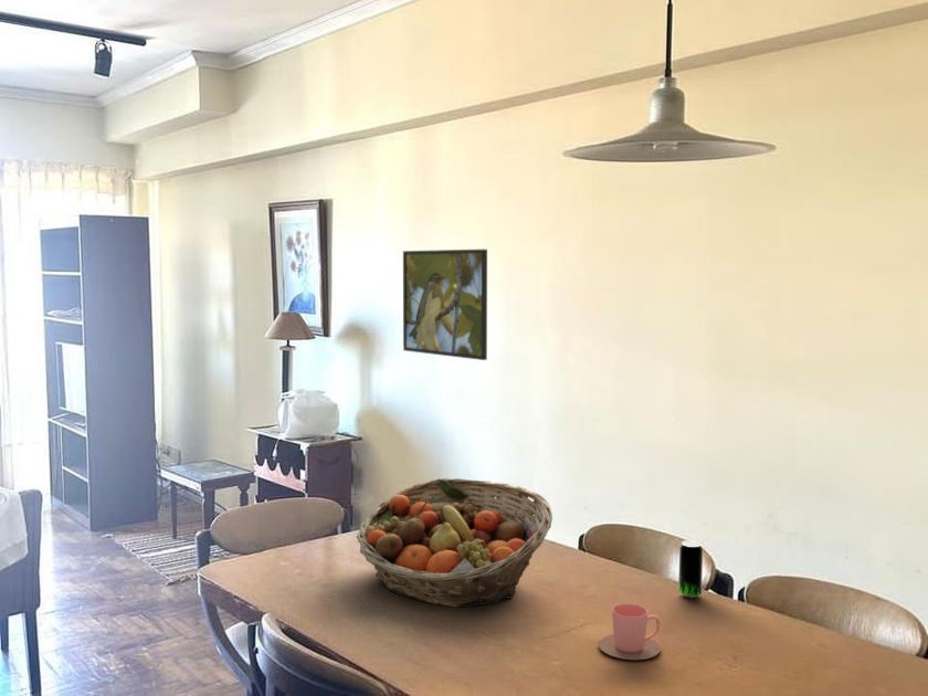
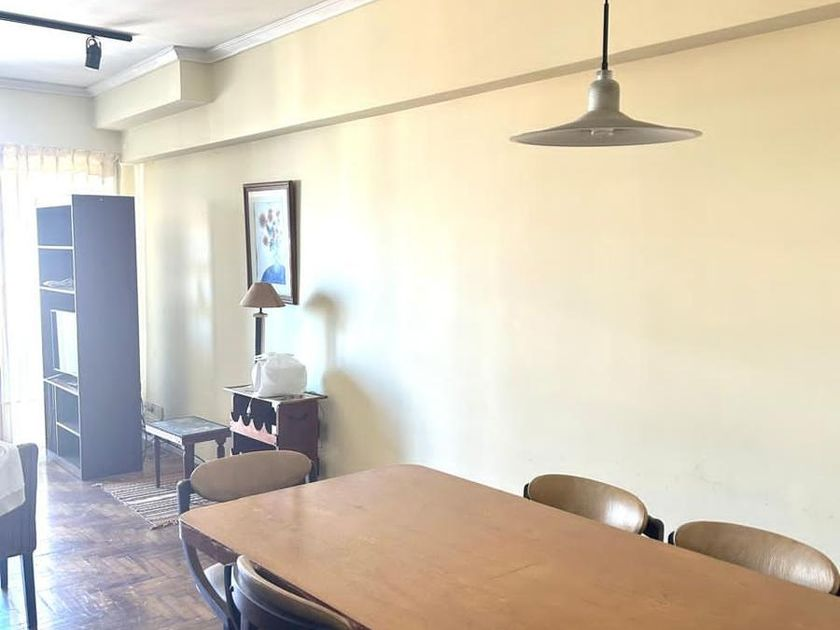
- fruit basket (453, 538)
- beverage can (690, 569)
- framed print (442, 303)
- cup (629, 629)
